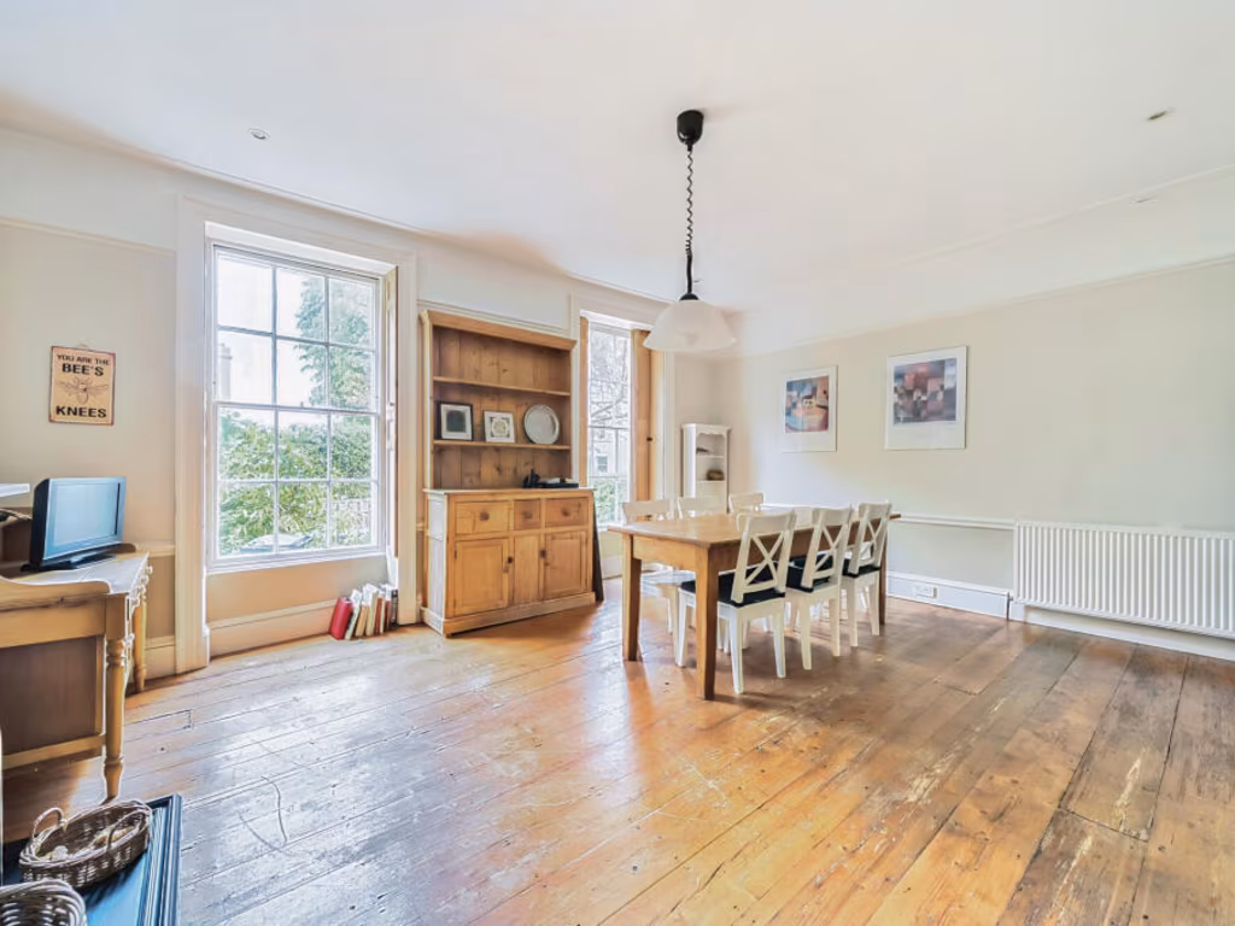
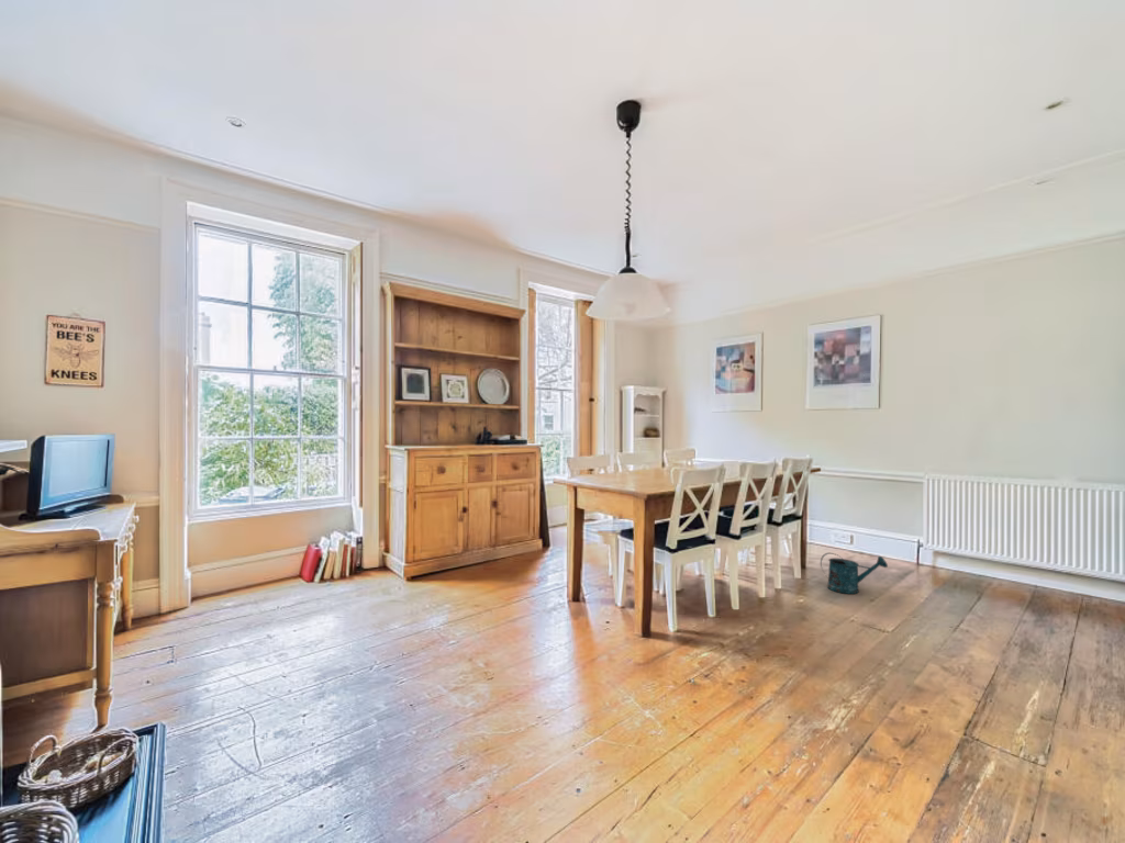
+ watering can (853, 572)
